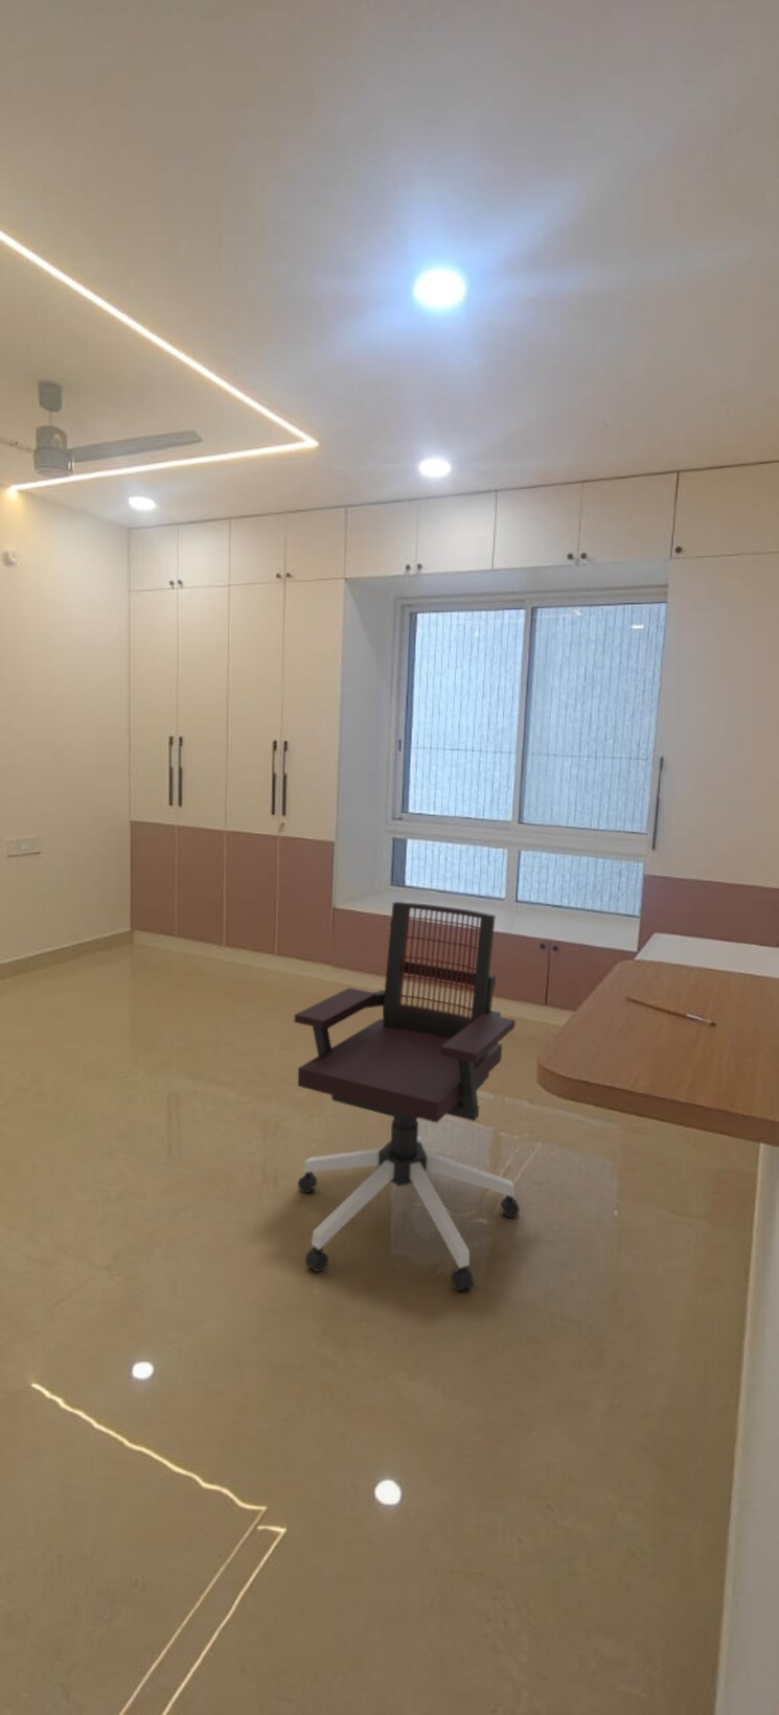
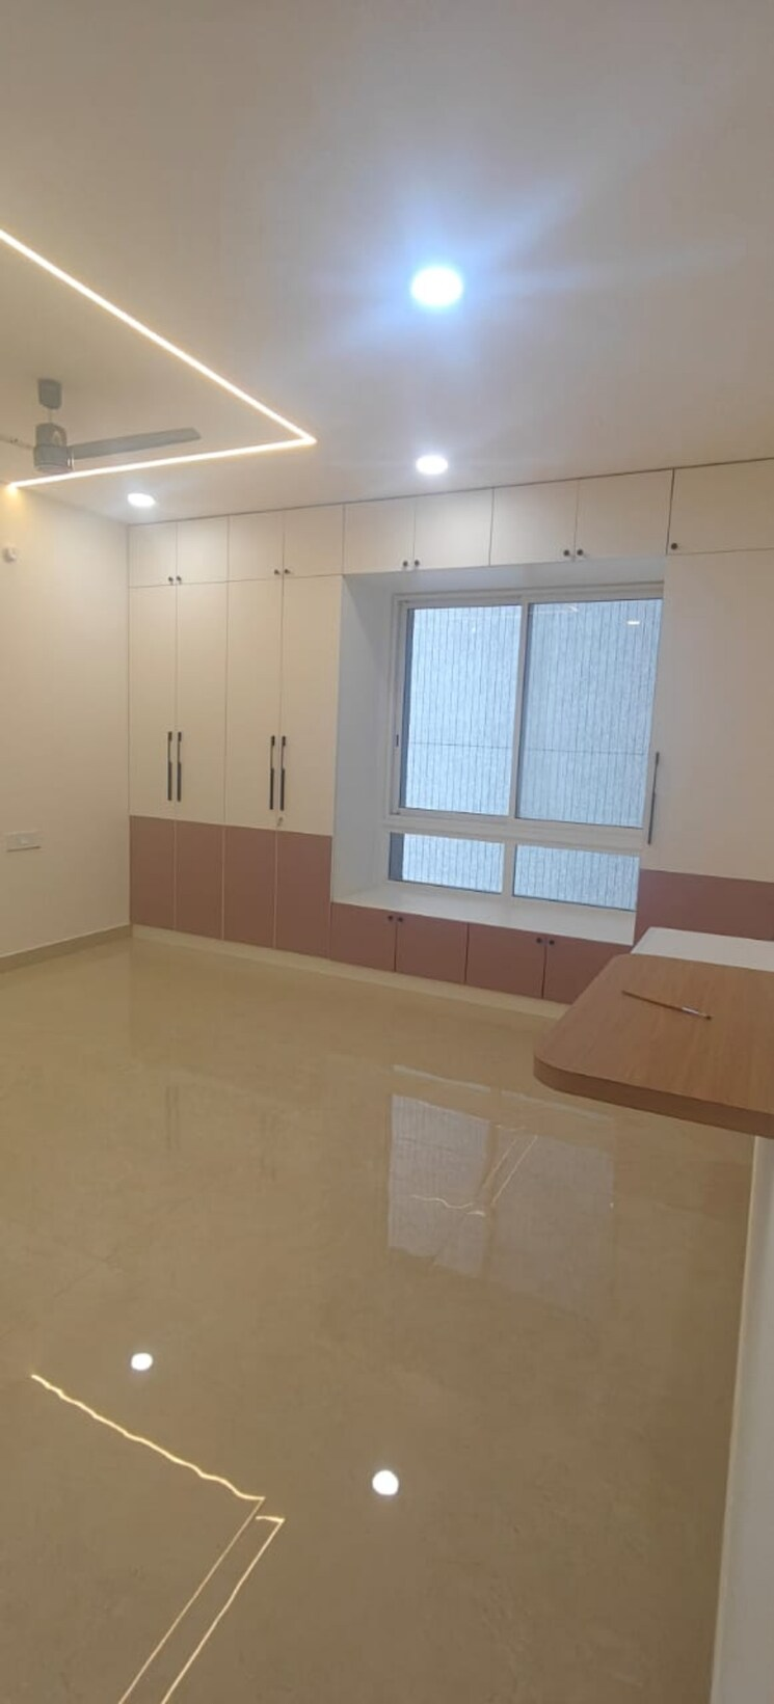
- office chair (399, 1072)
